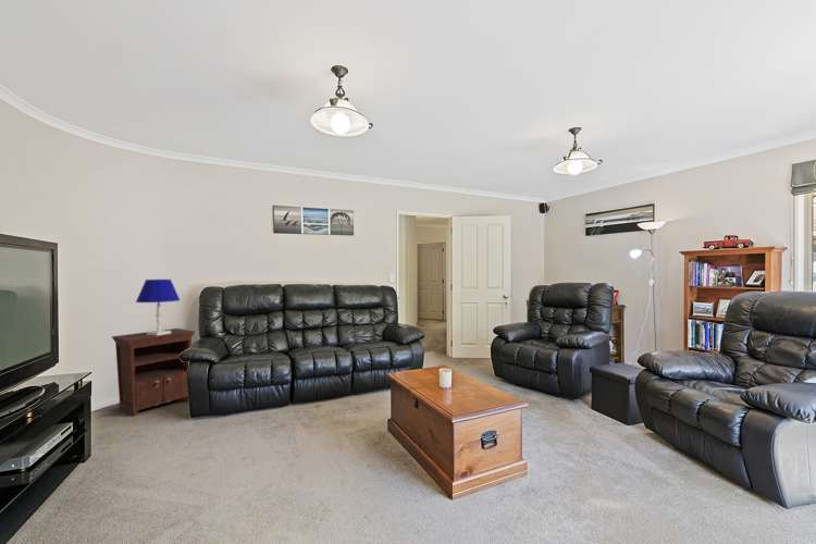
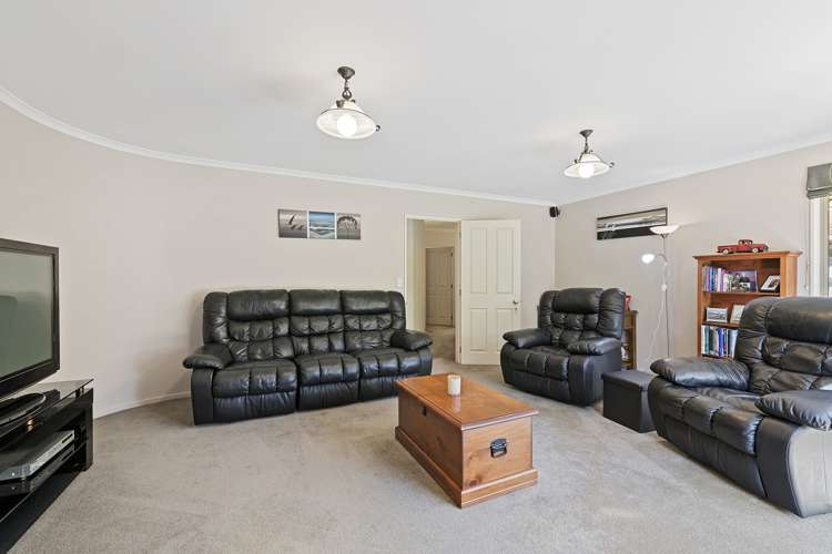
- table lamp (158, 306)
- nightstand (154, 369)
